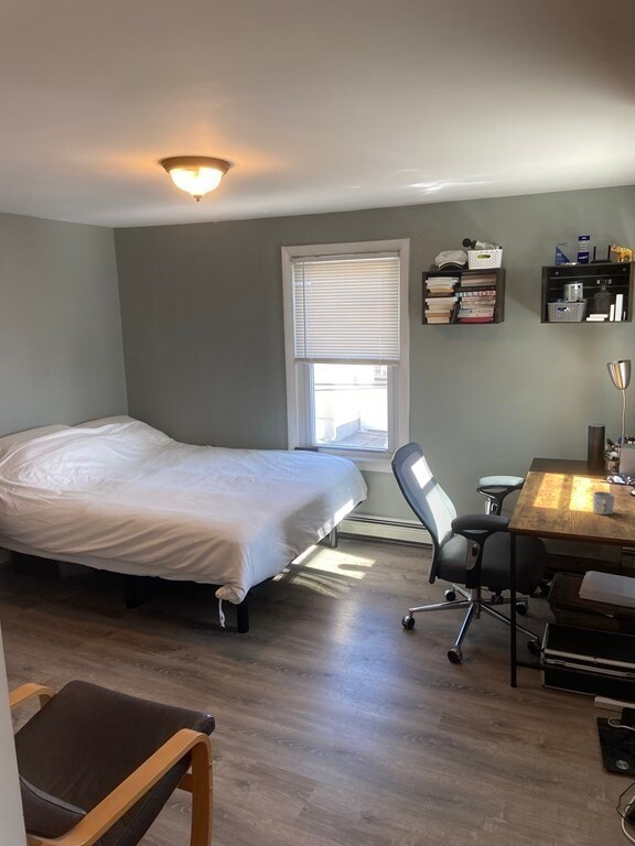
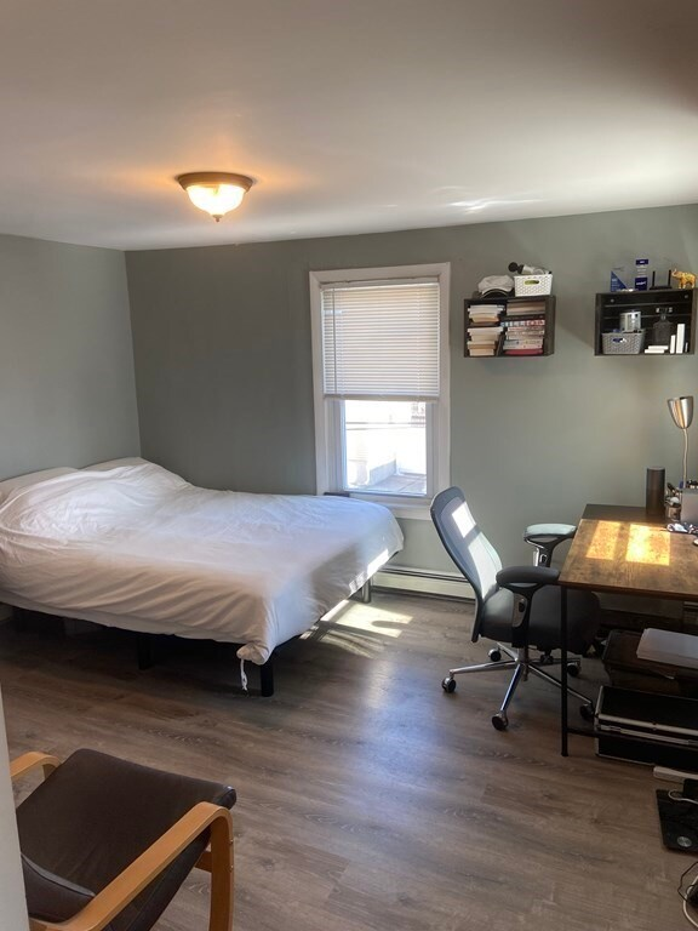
- mug (603, 503)
